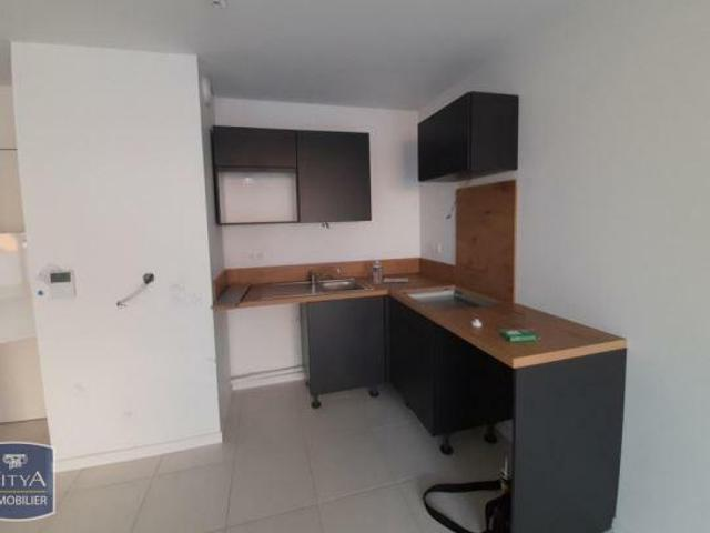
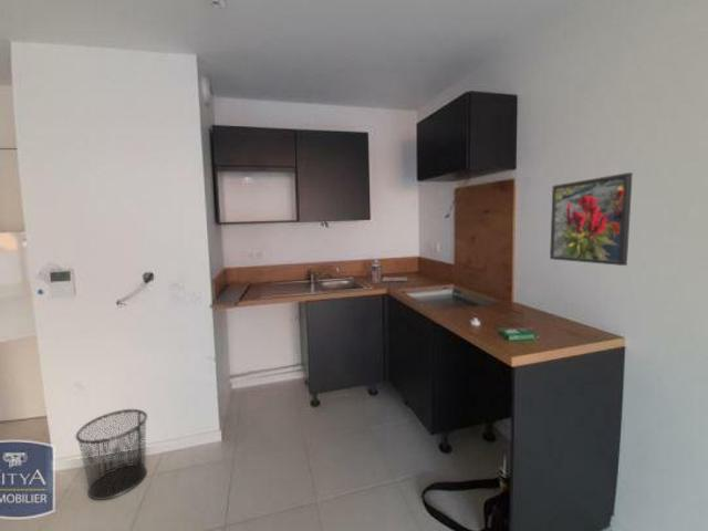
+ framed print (585, 221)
+ waste bin (115, 452)
